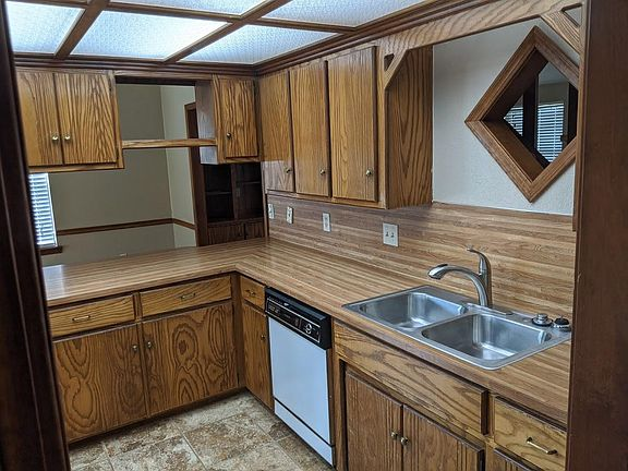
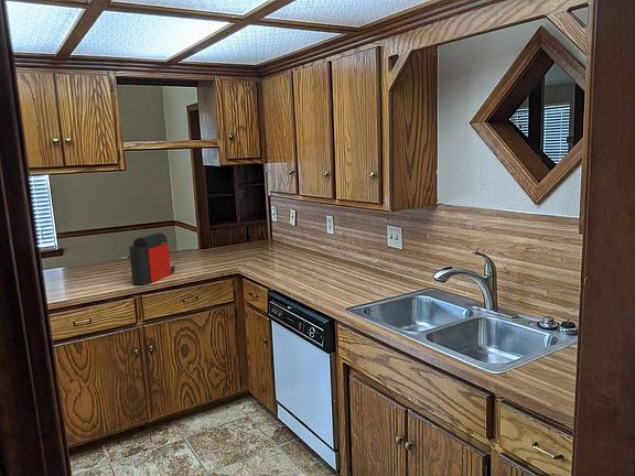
+ coffee maker (152, 256)
